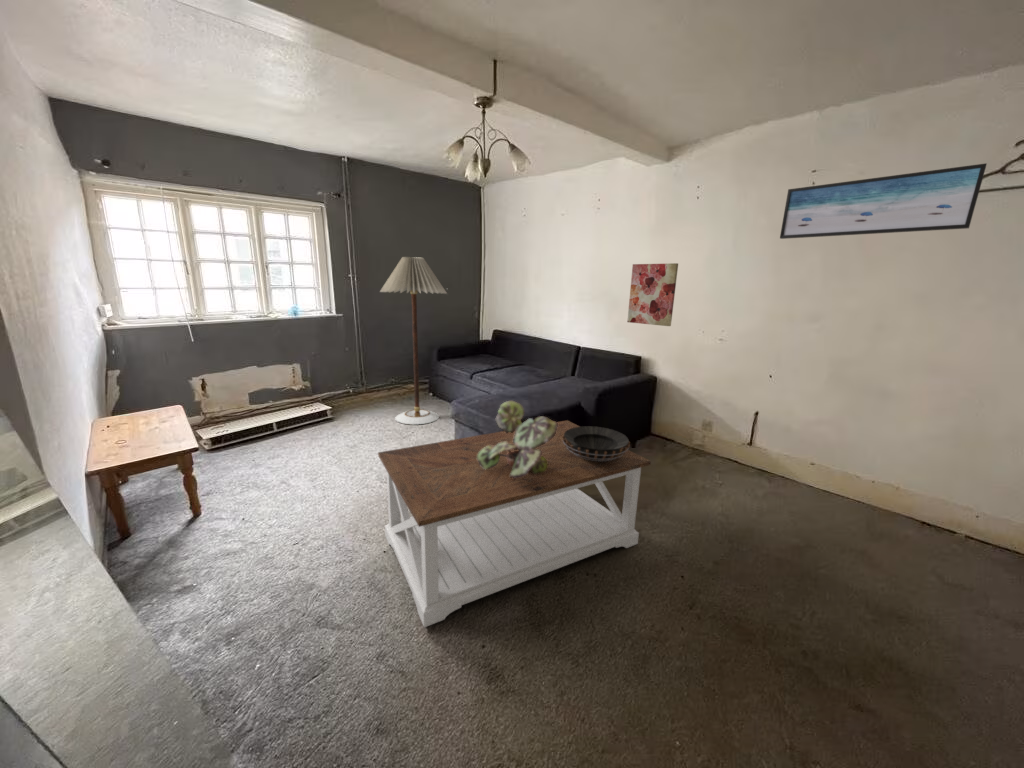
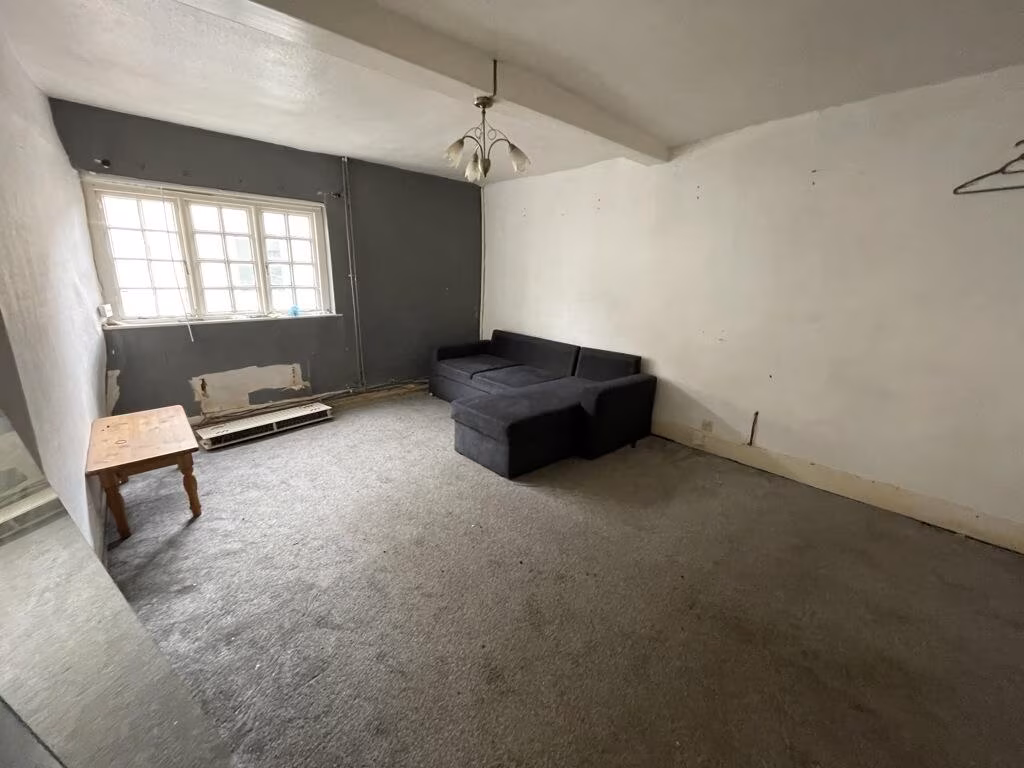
- floor lamp (415, 341)
- decorative bowl (595, 446)
- potted plant (517, 442)
- wall art (868, 206)
- wall art (651, 294)
- coffee table (512, 499)
